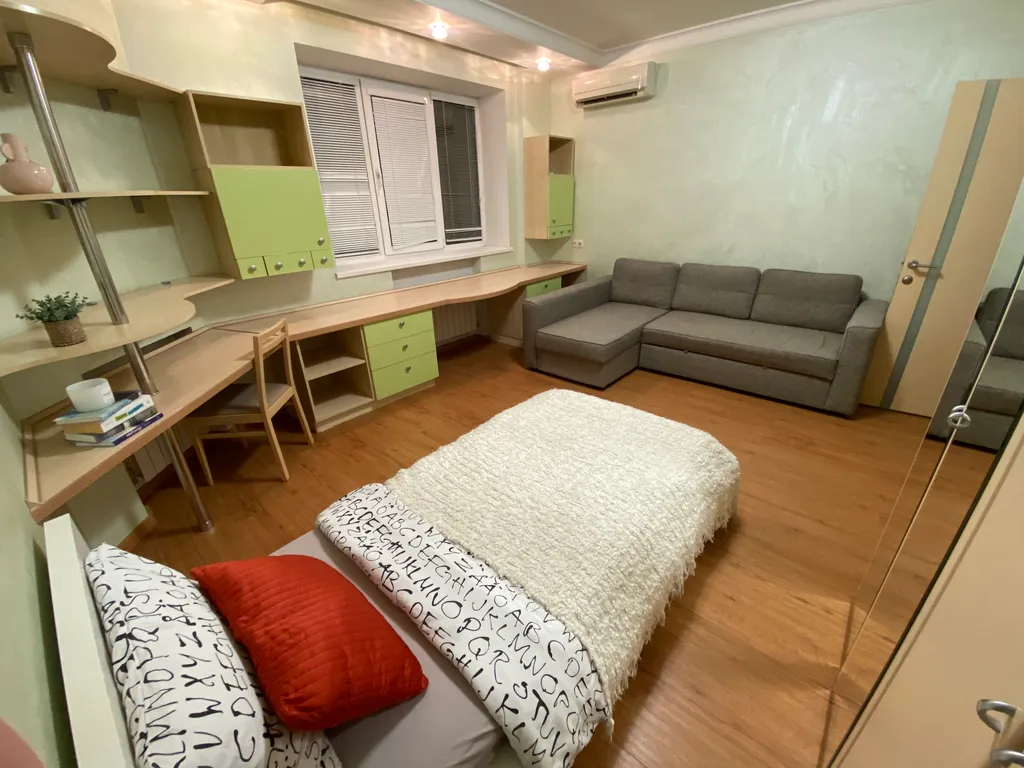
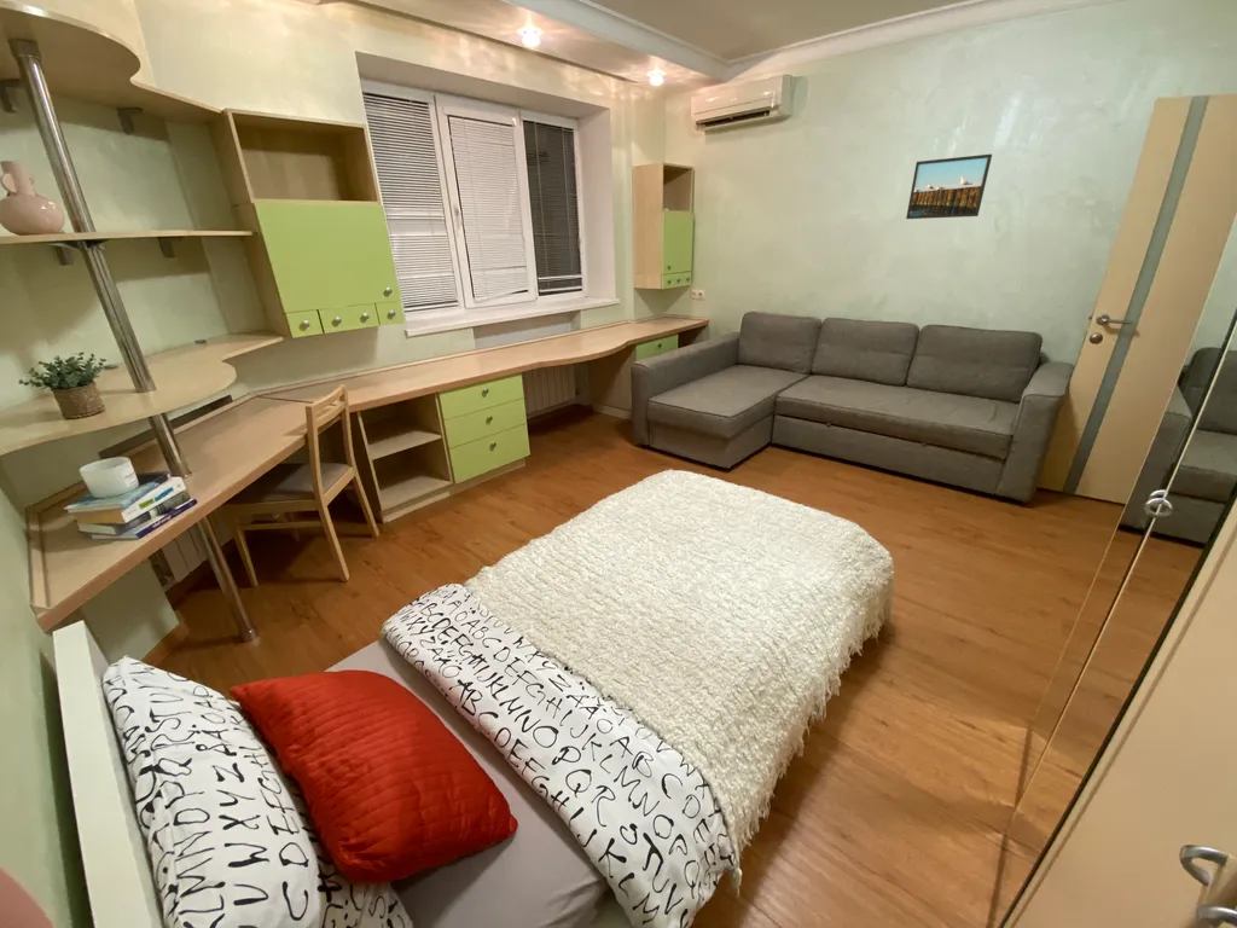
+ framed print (946, 187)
